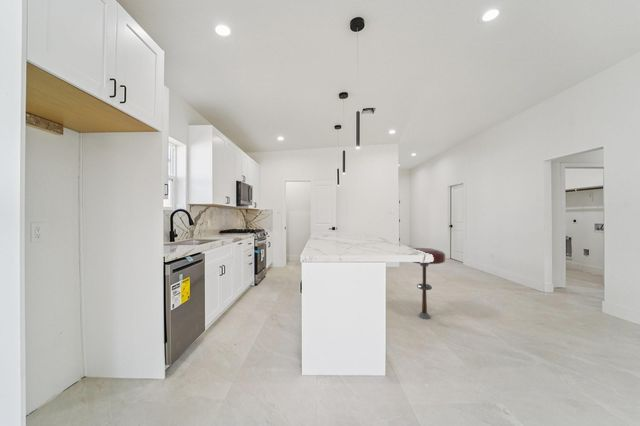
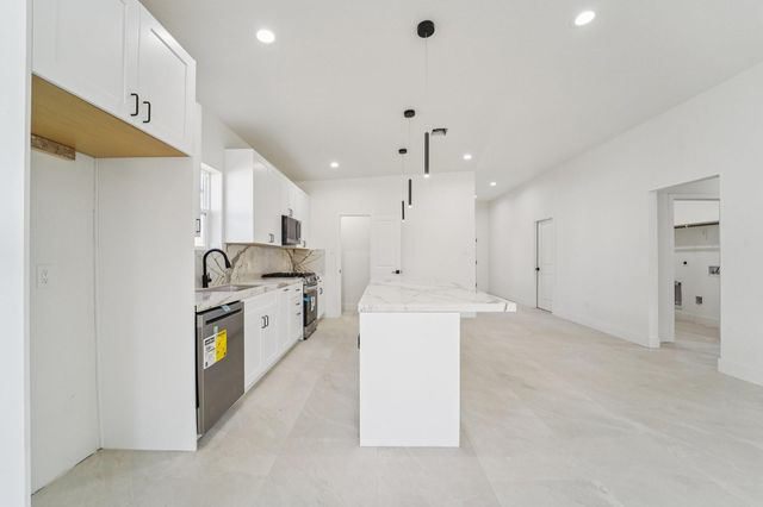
- bar stool (424, 283)
